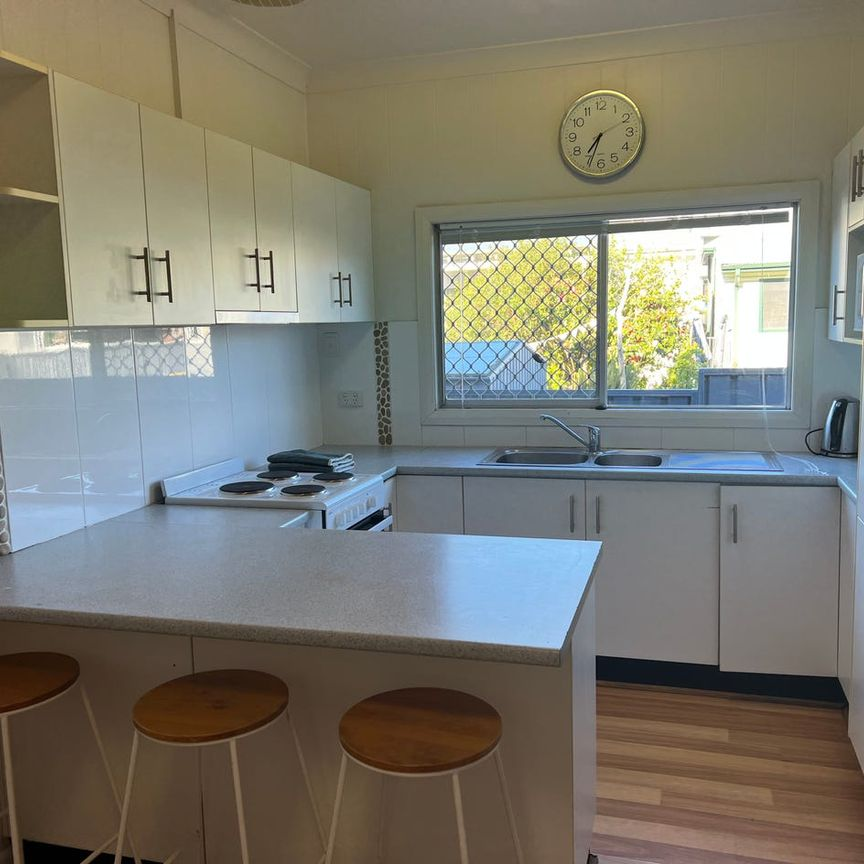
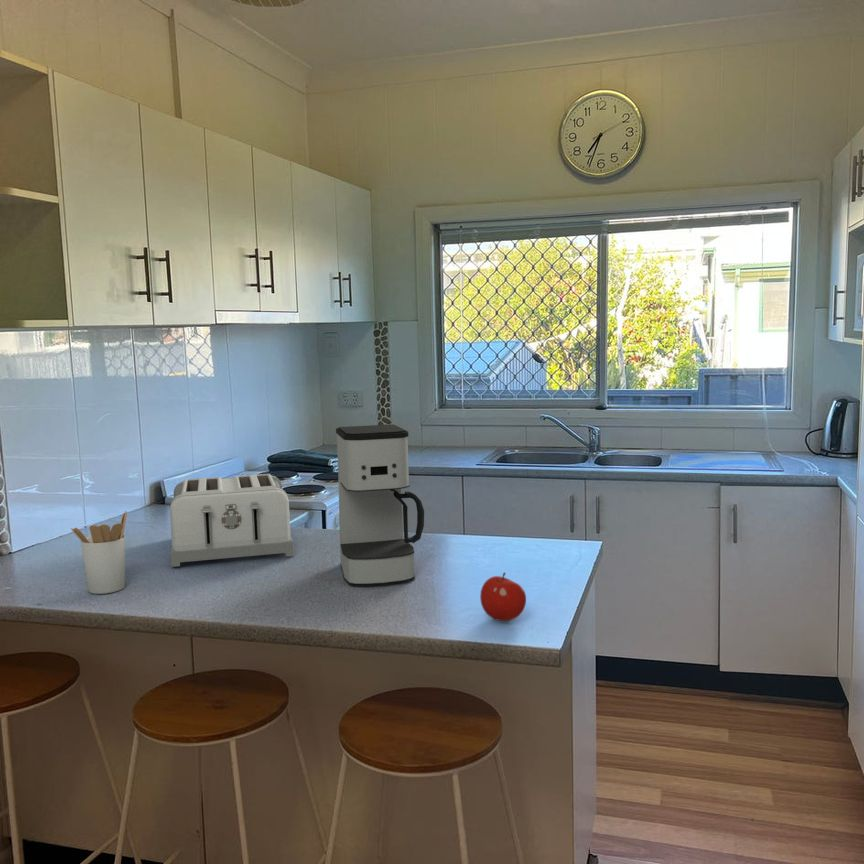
+ fruit (503, 595)
+ utensil holder (105, 553)
+ toaster (230, 515)
+ coffee maker (381, 501)
